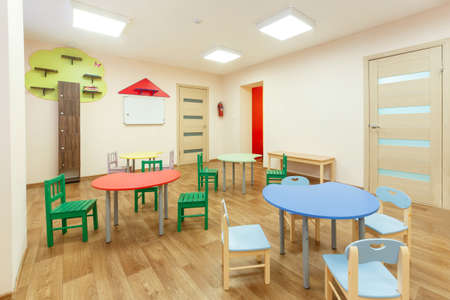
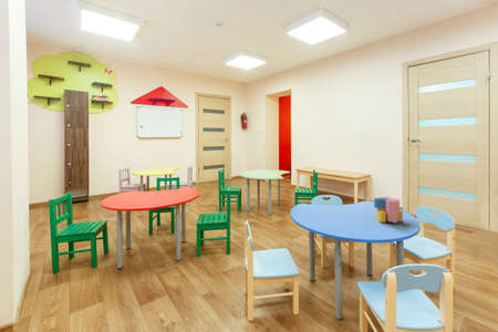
+ toy blocks (388, 209)
